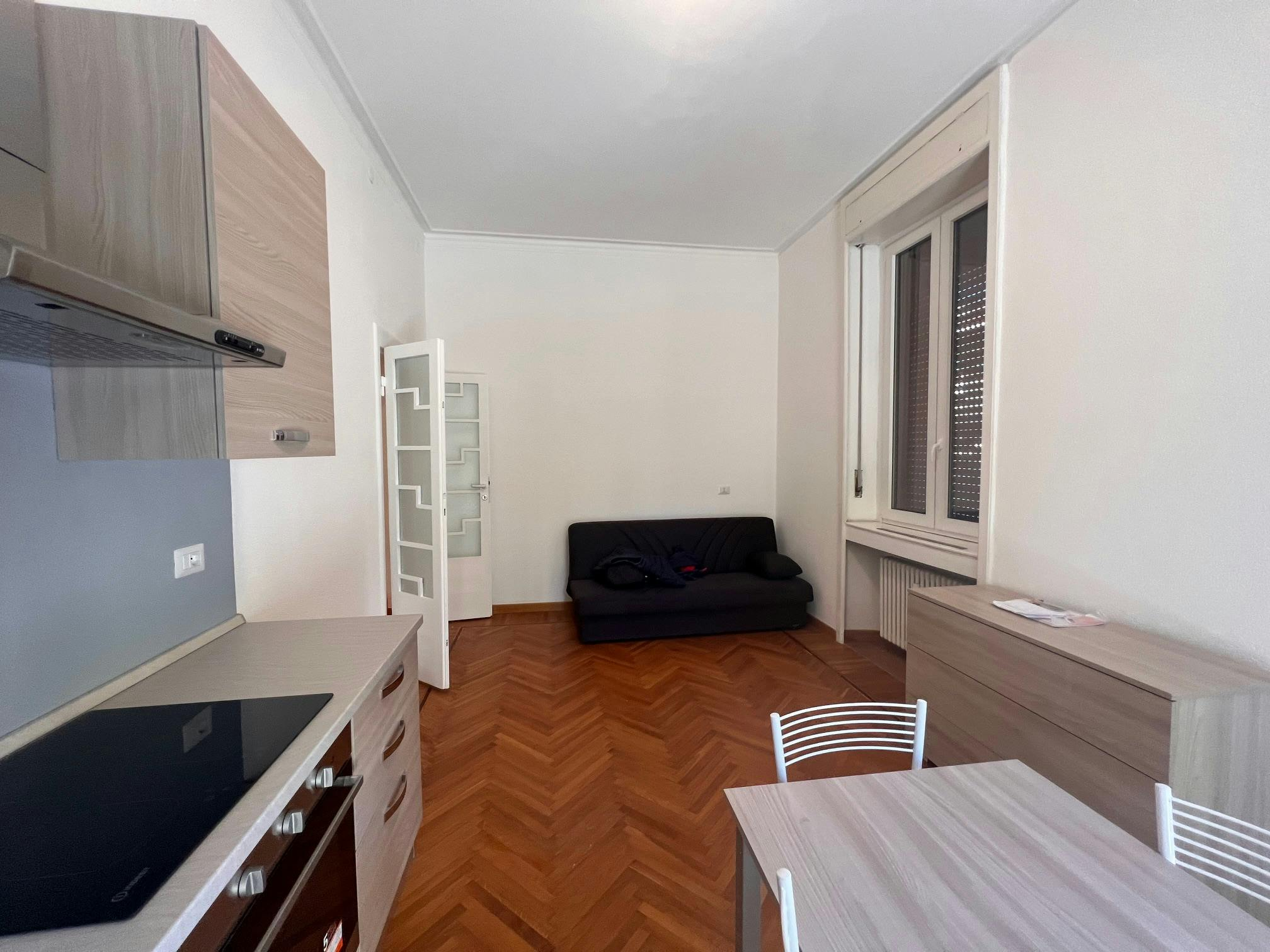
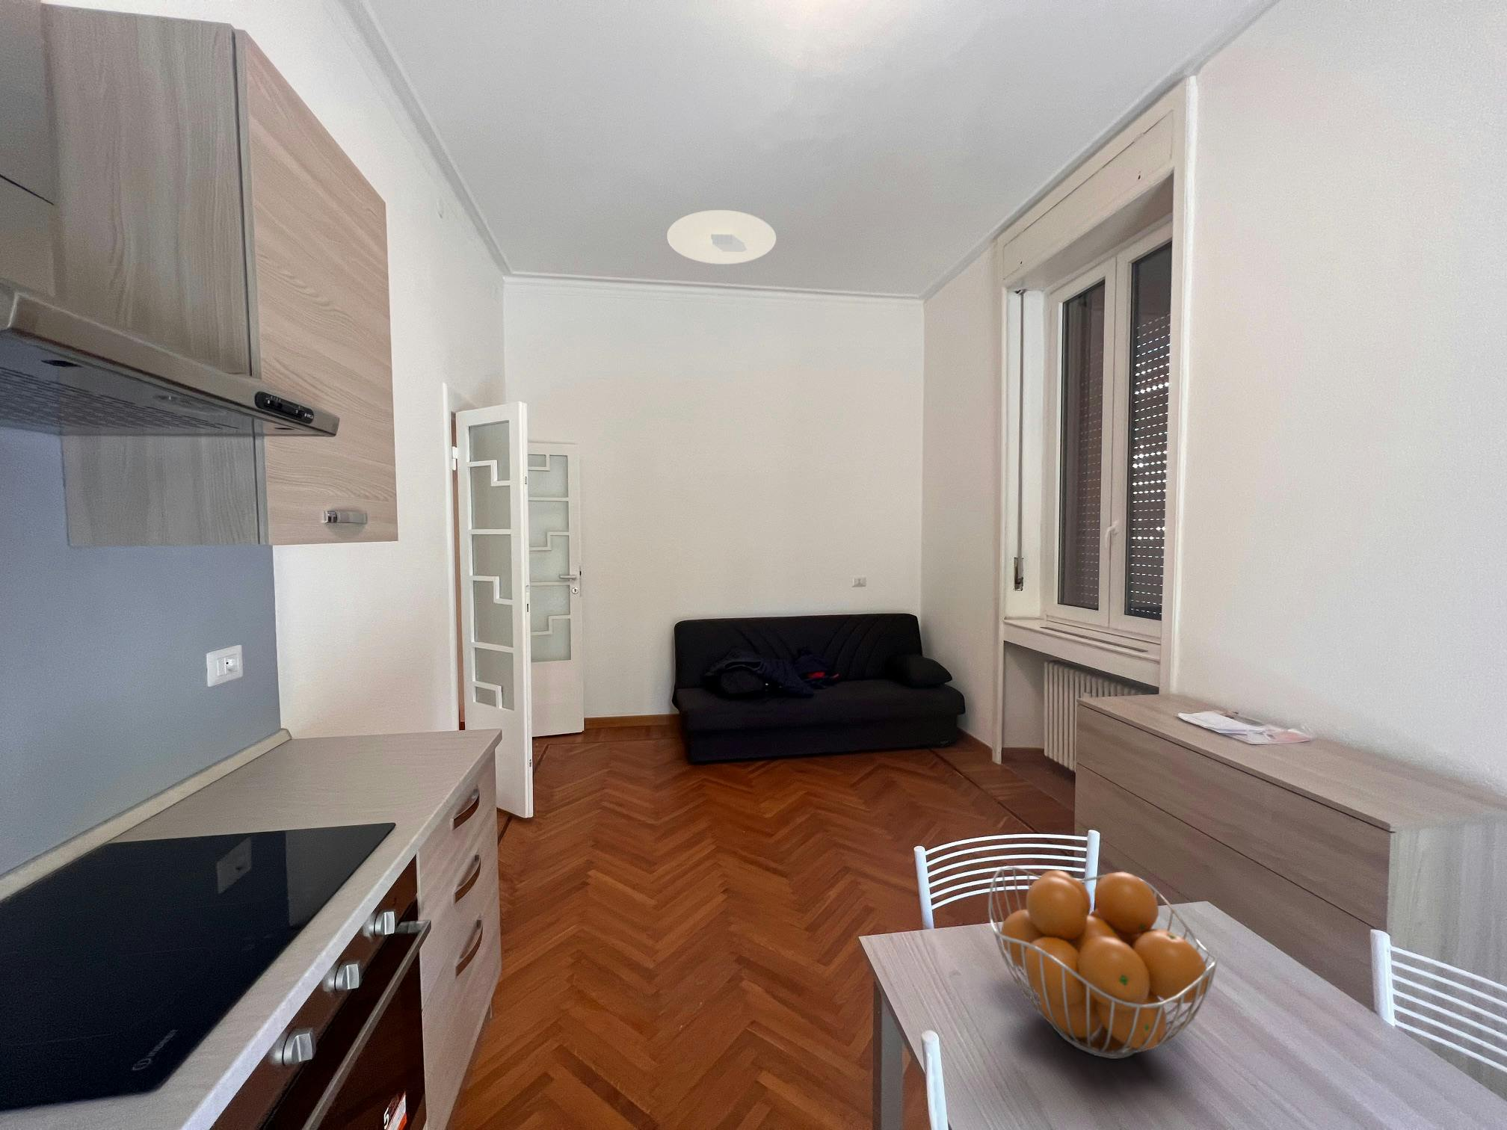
+ fruit basket (1092, 953)
+ ceiling light (721, 234)
